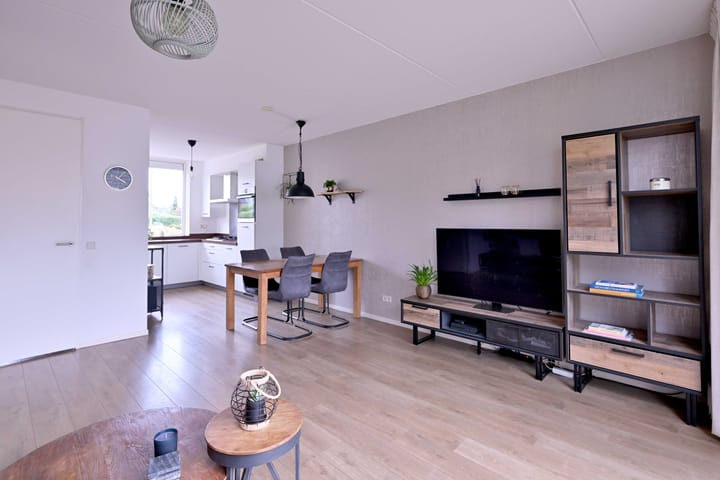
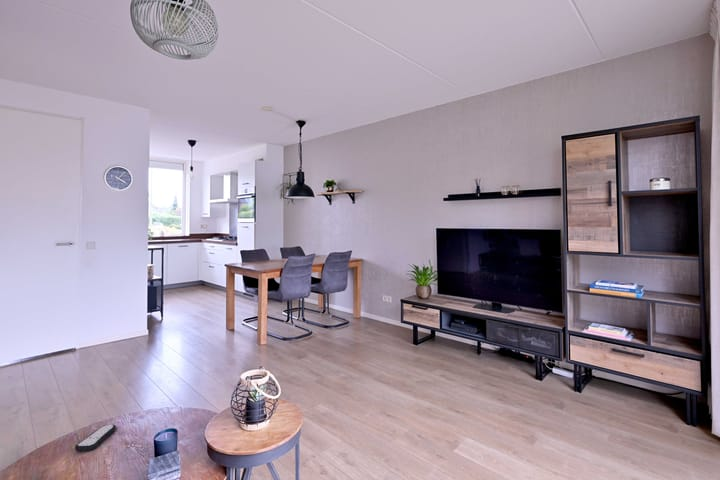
+ remote control (97, 436)
